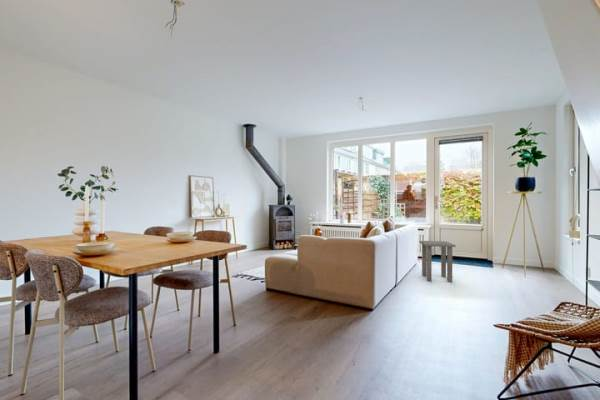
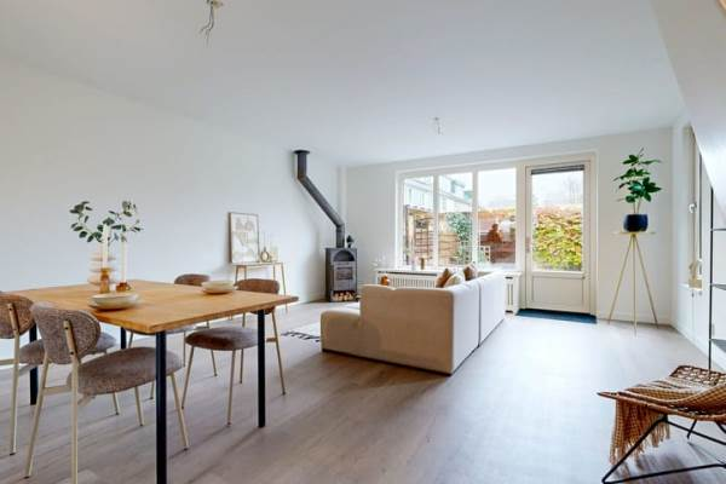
- side table (441, 260)
